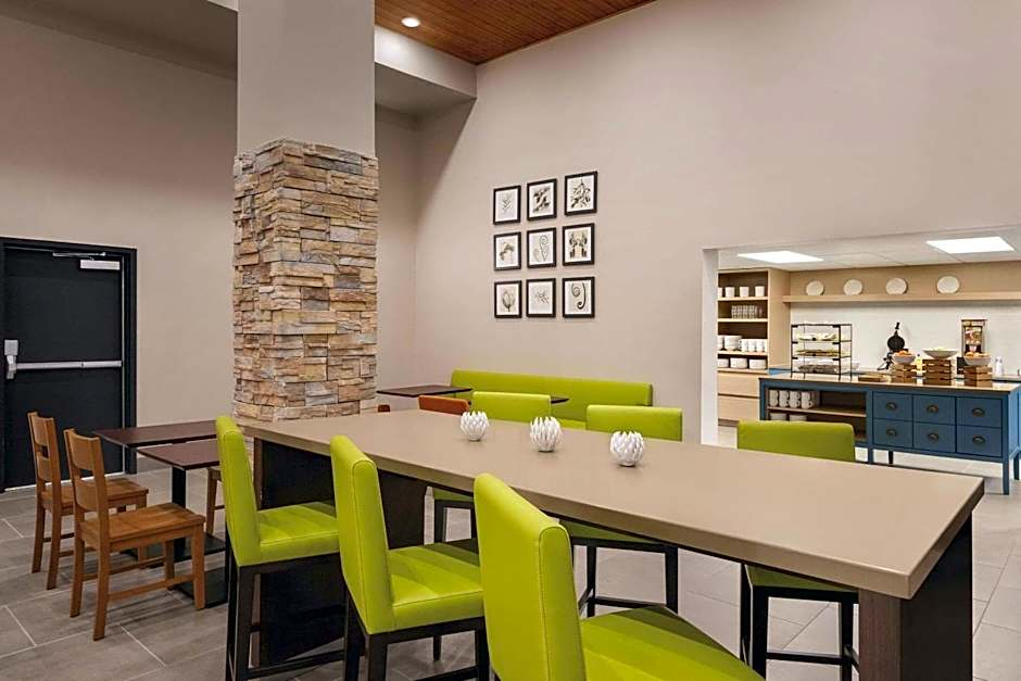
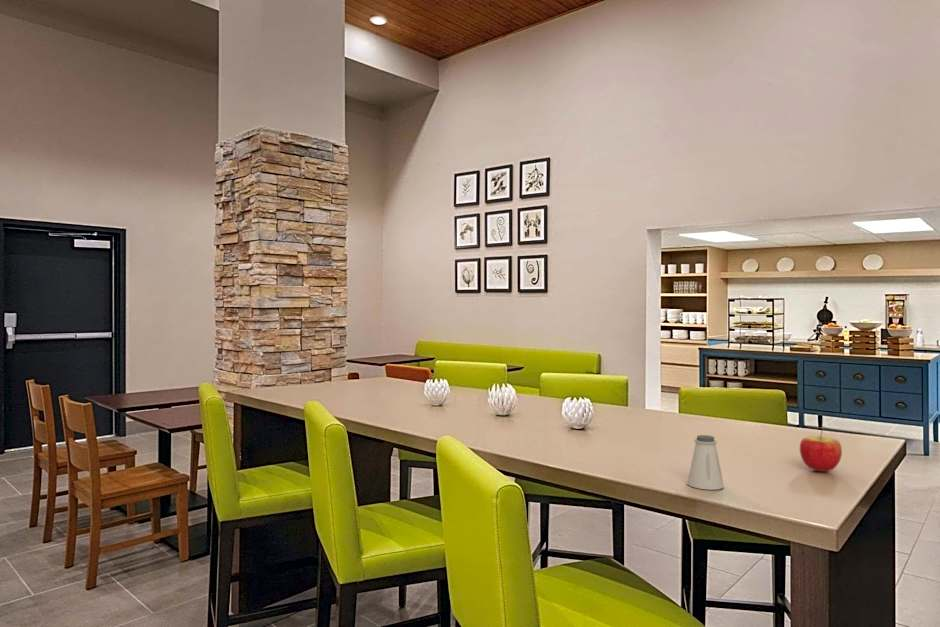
+ apple (820, 448)
+ saltshaker (705, 460)
